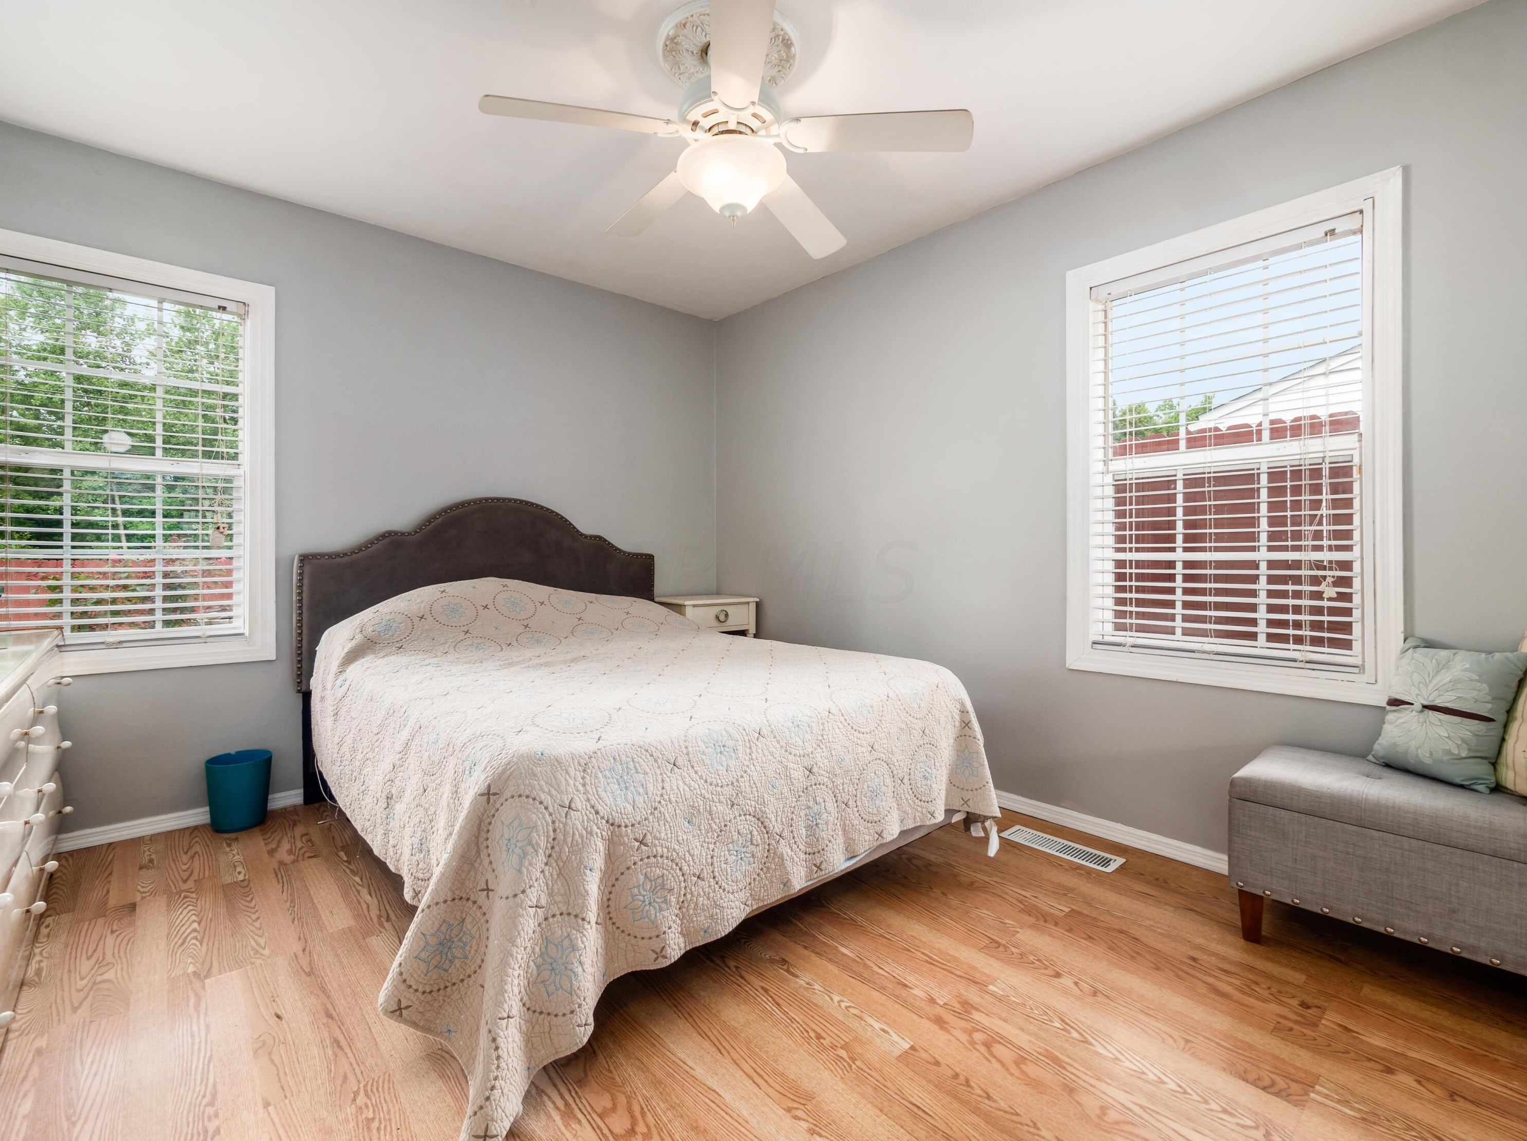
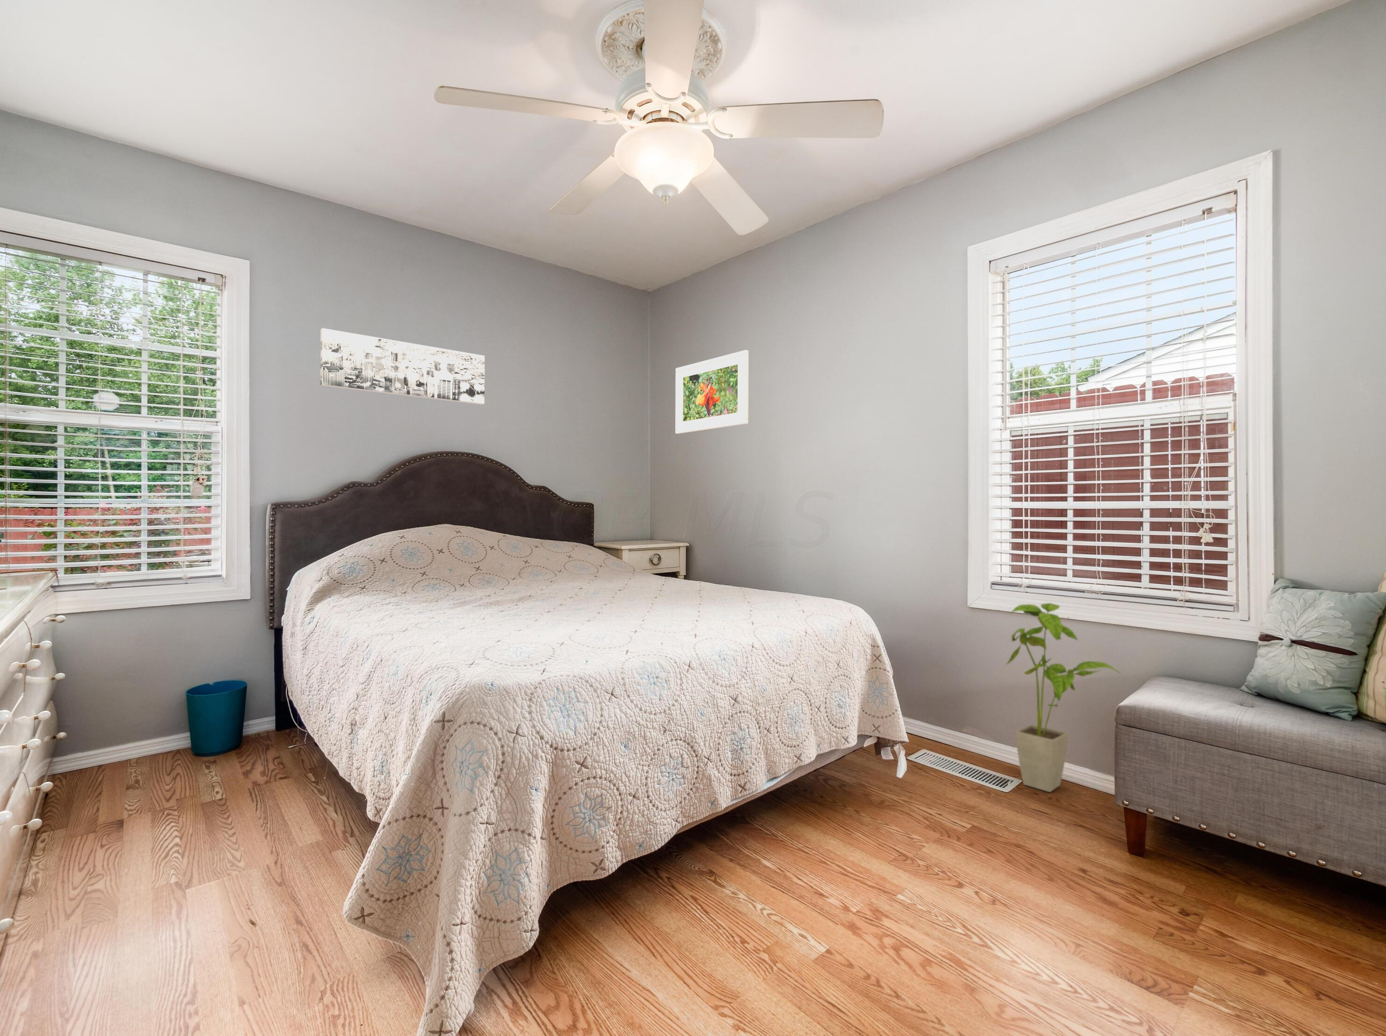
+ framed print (709, 394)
+ wall art (408, 369)
+ house plant (1053, 698)
